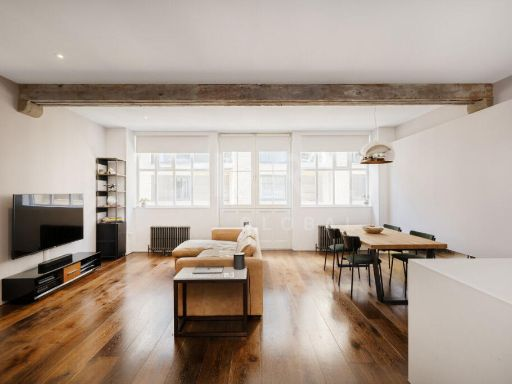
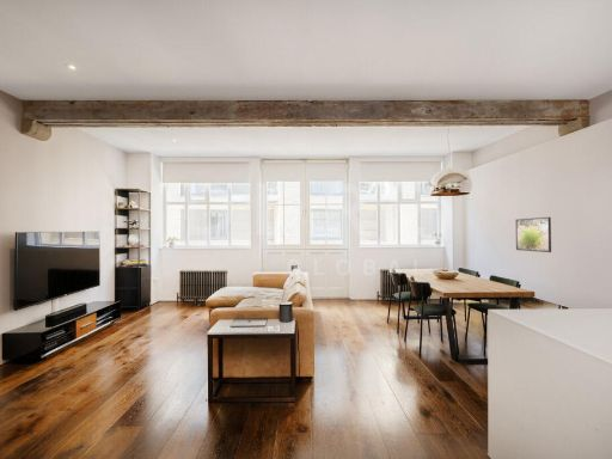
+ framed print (532, 234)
